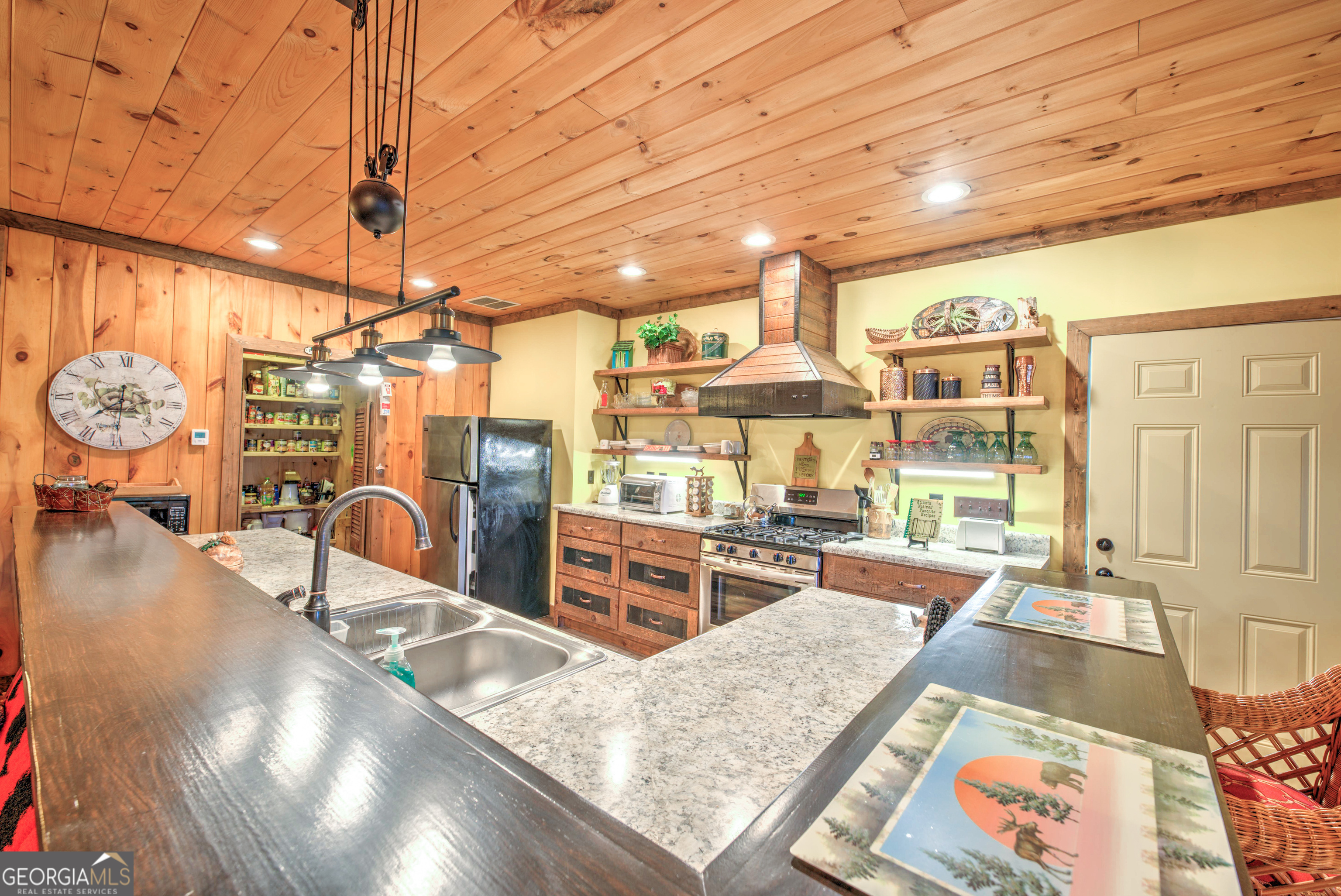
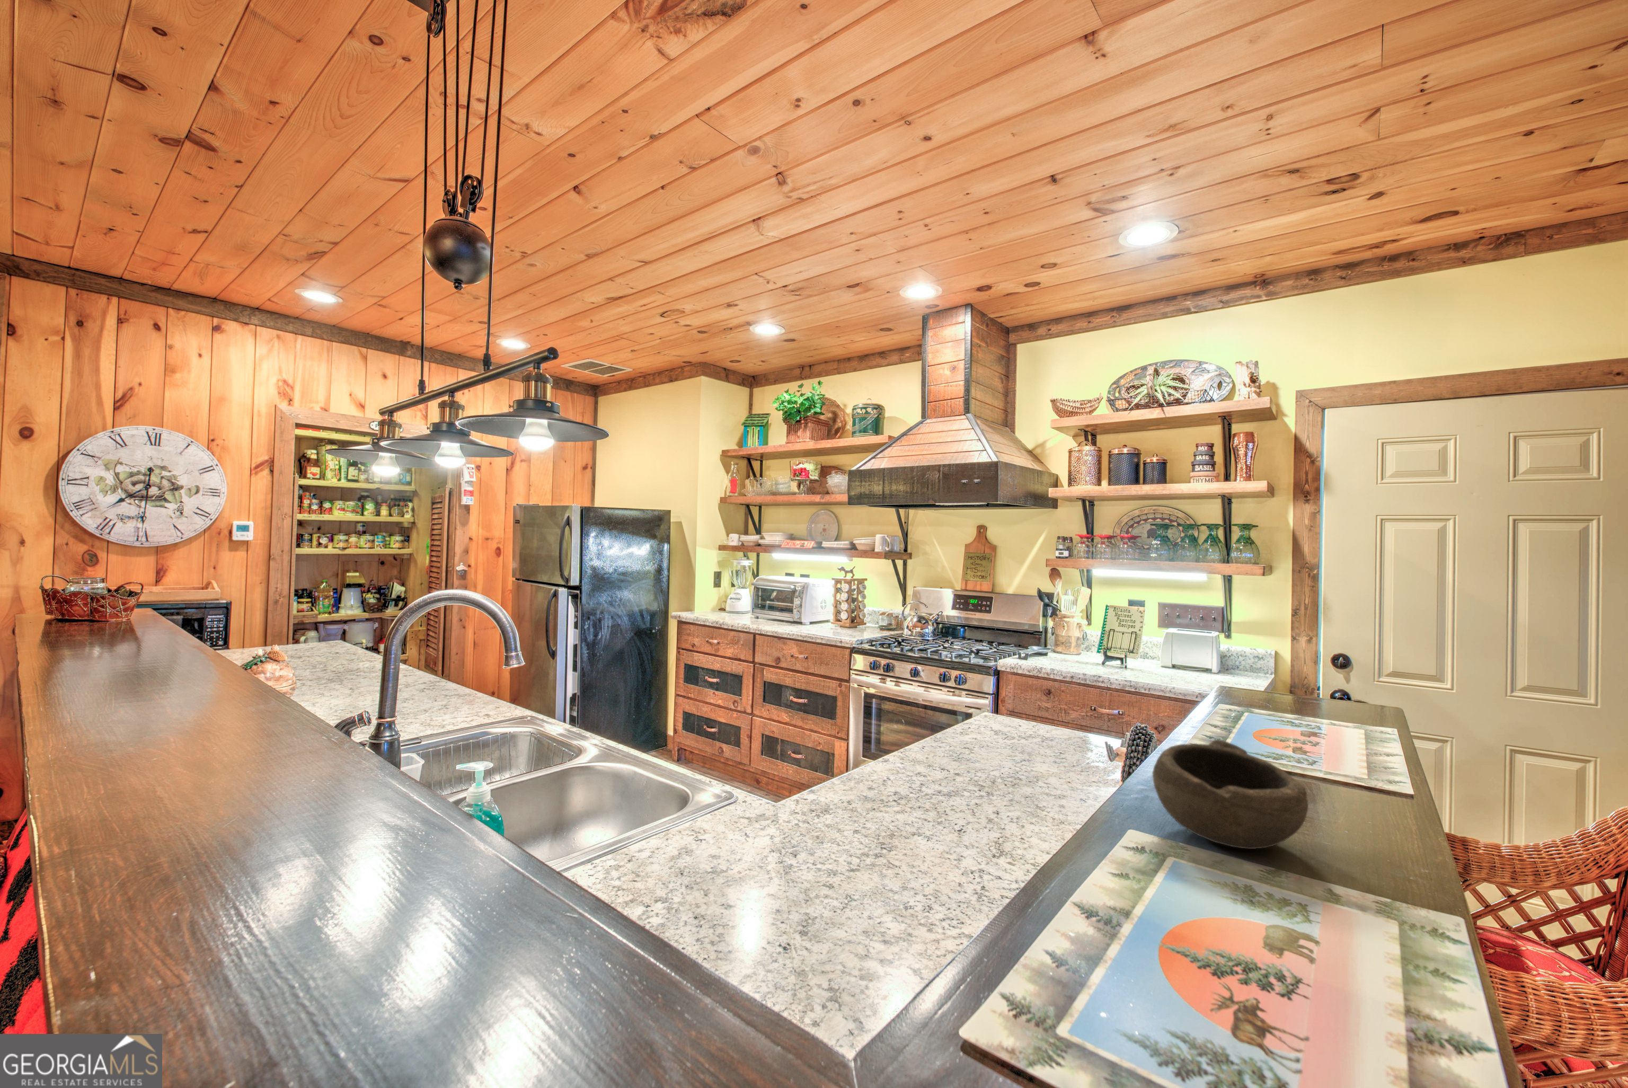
+ bowl (1231, 797)
